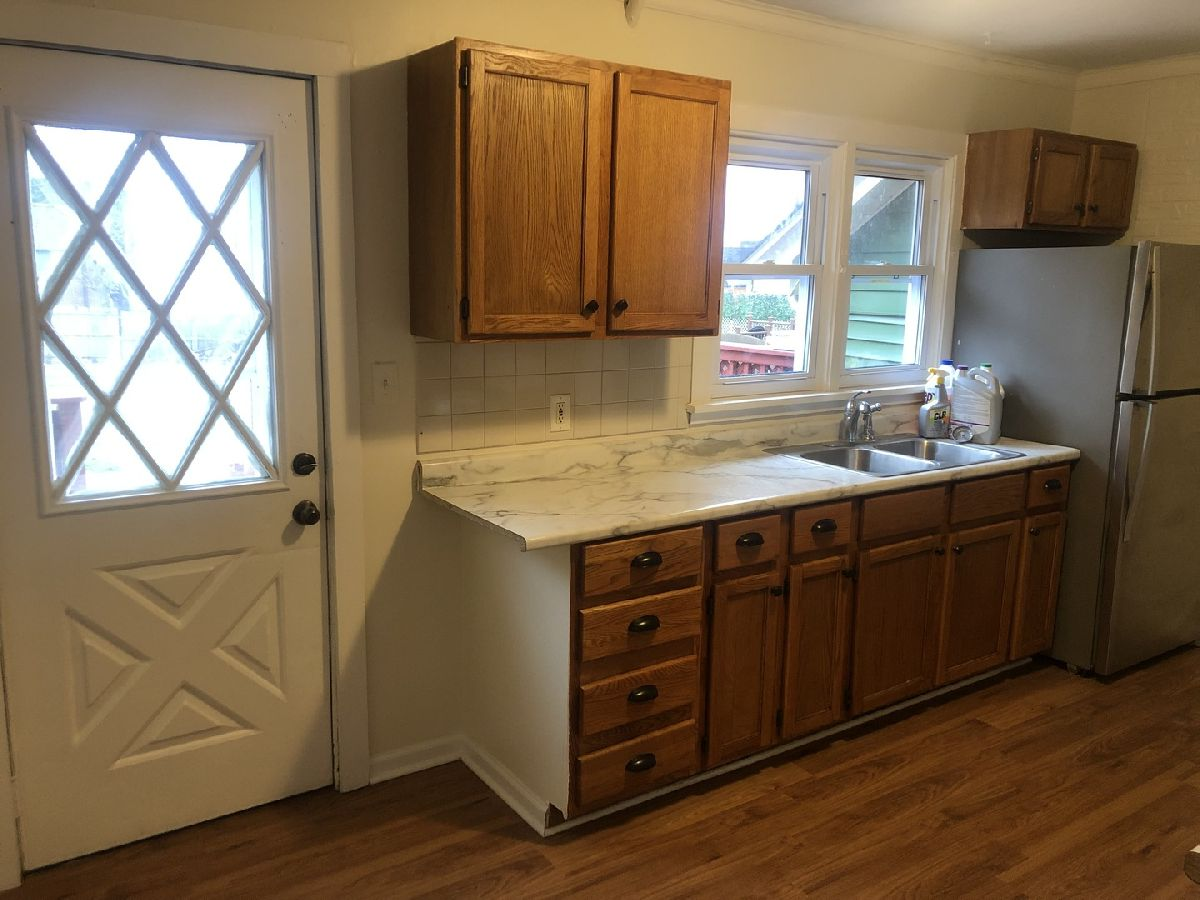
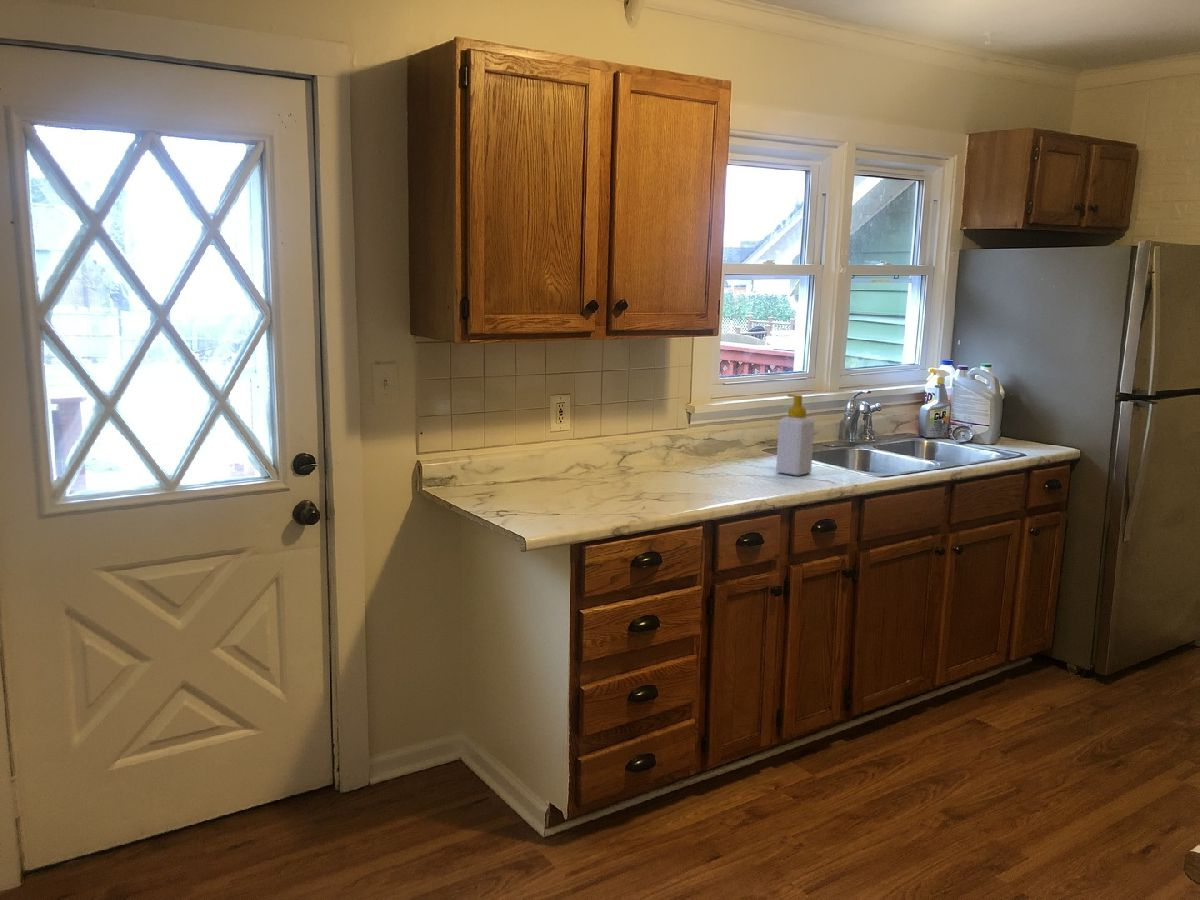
+ soap bottle (795, 434)
